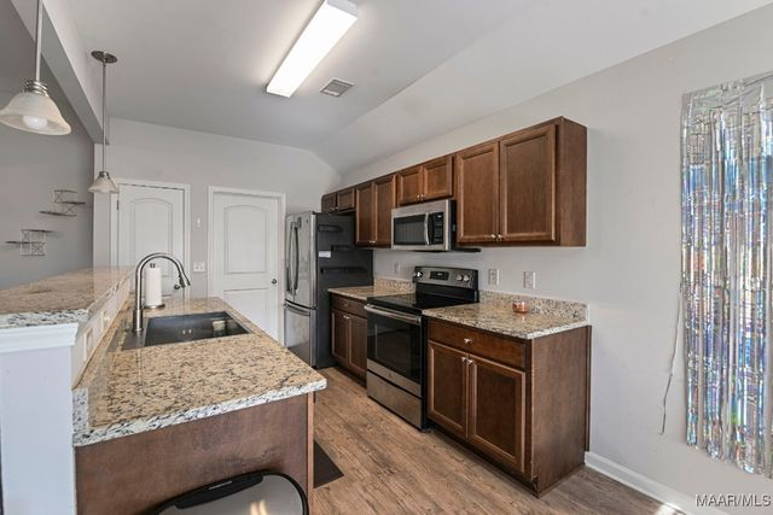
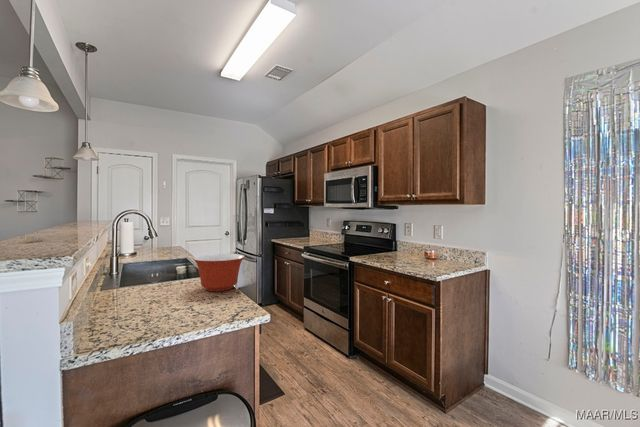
+ mixing bowl (219, 272)
